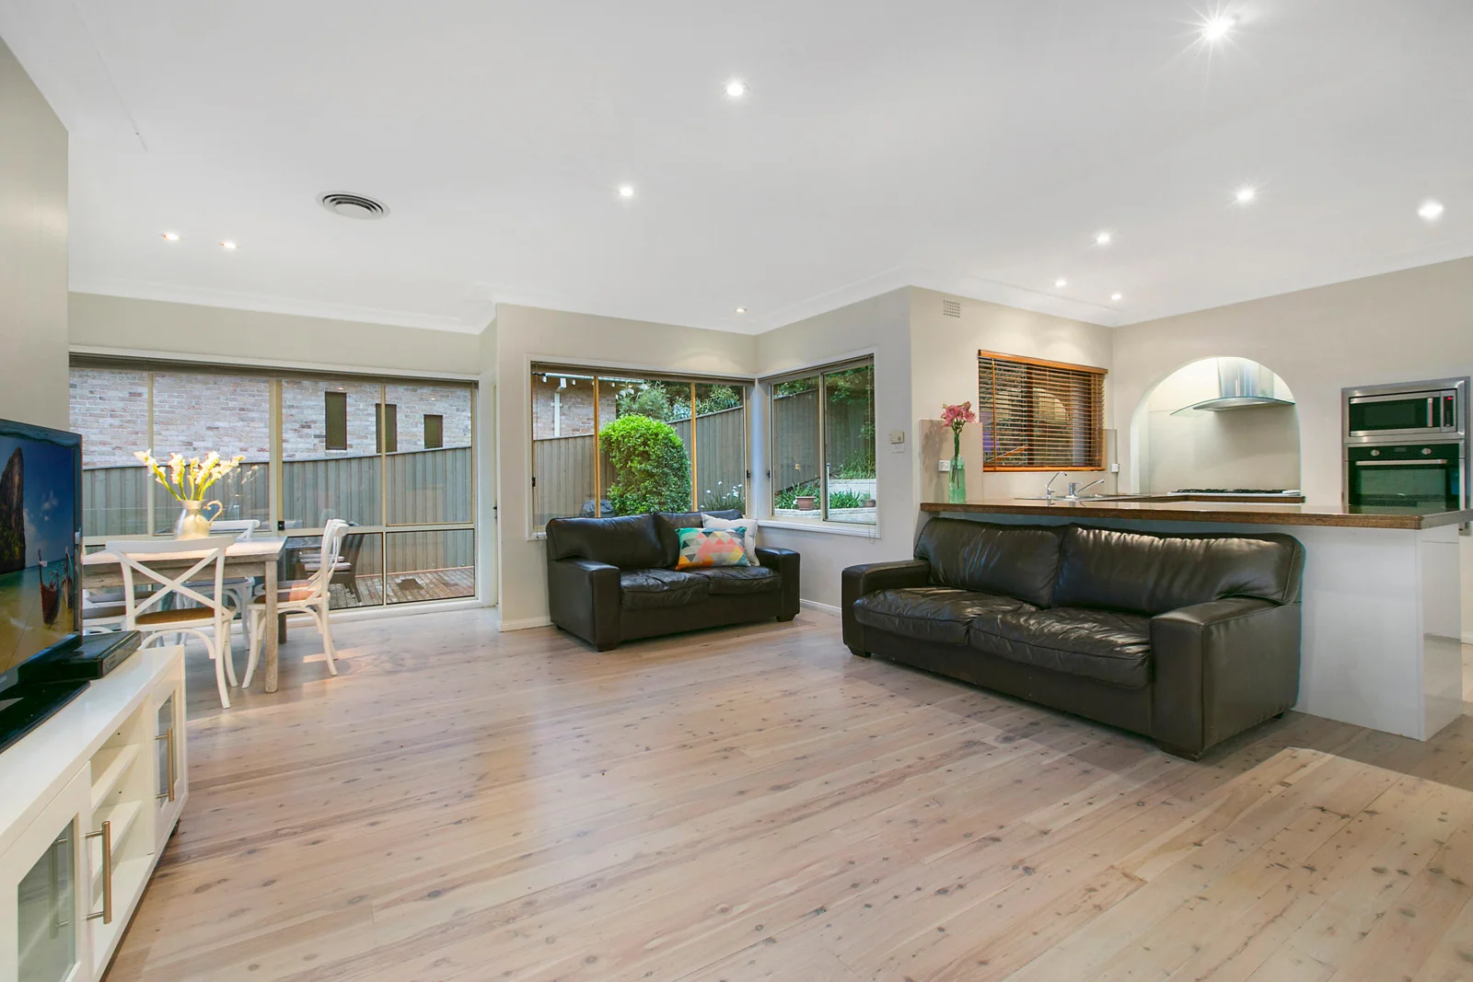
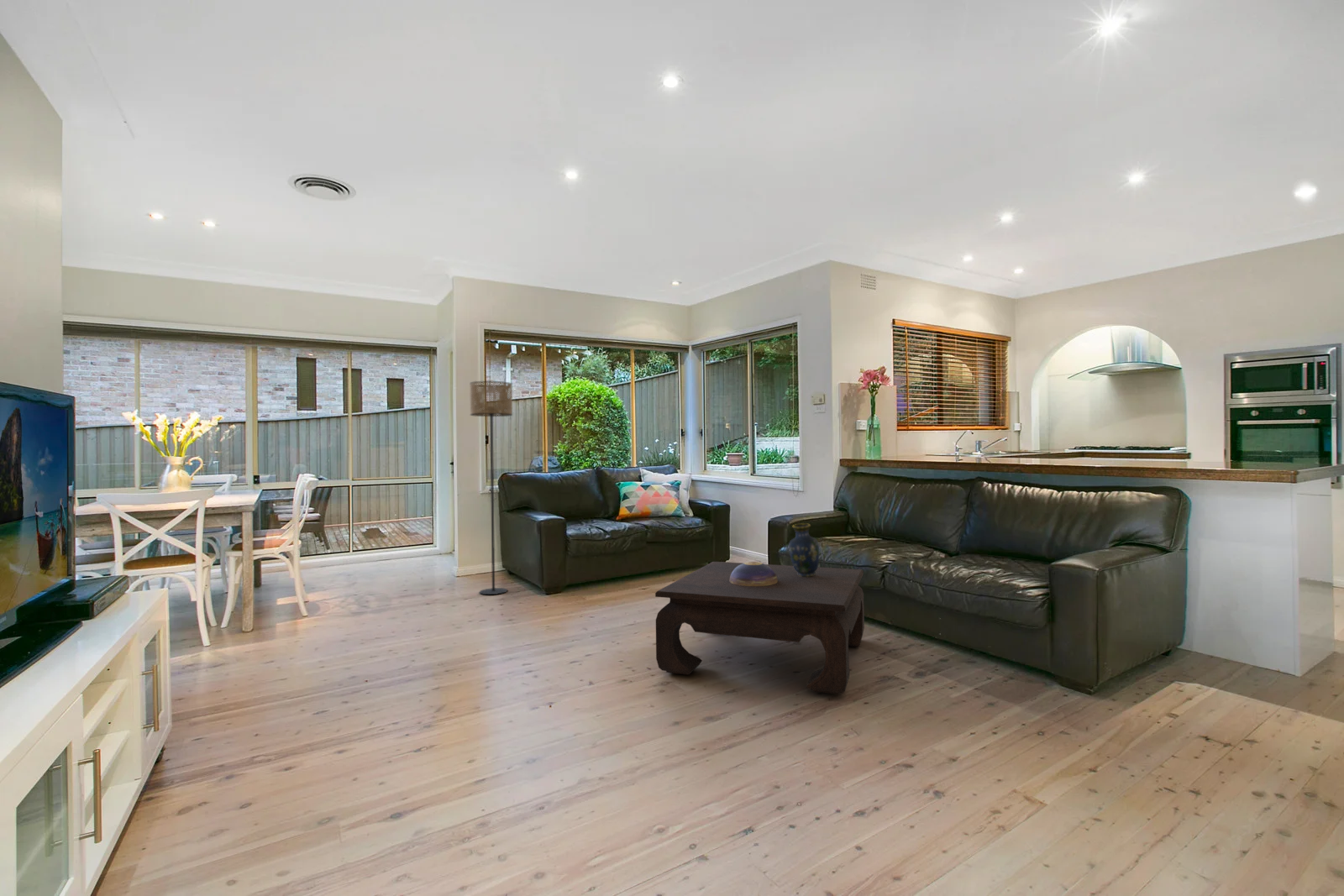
+ coffee table (767, 617)
+ floor lamp (492, 487)
+ vase (804, 549)
+ decorative bowl (753, 571)
